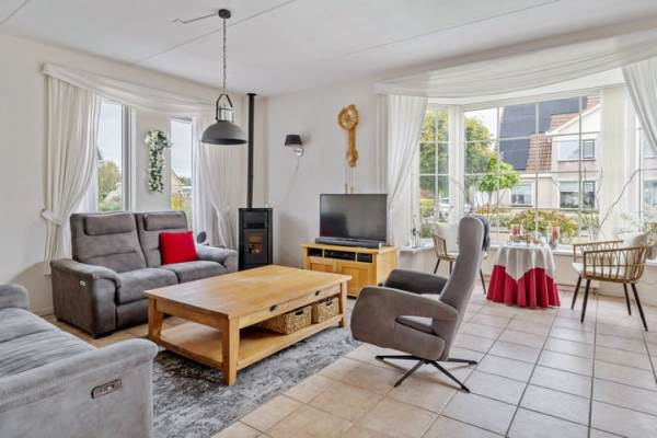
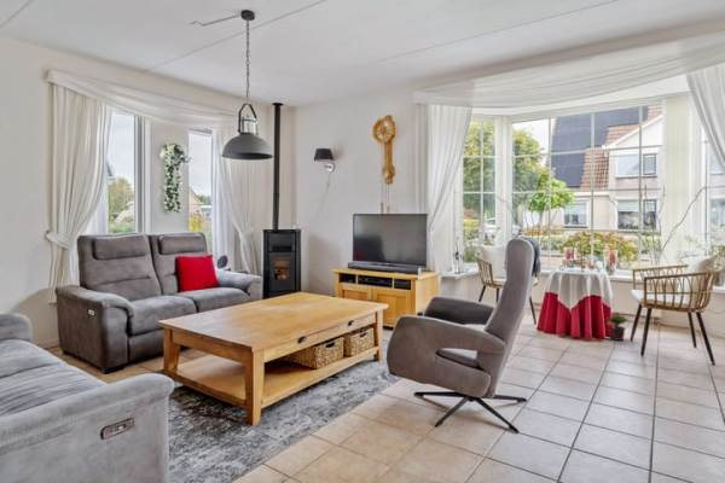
+ potted plant (616, 325)
